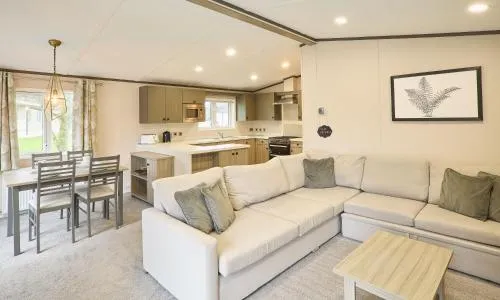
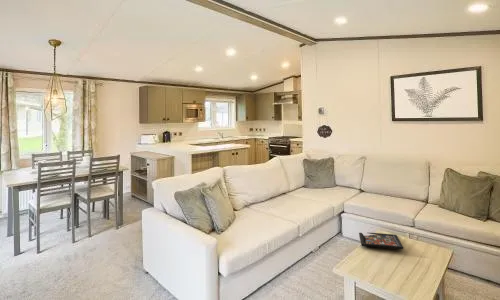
+ decorative tray (379, 239)
